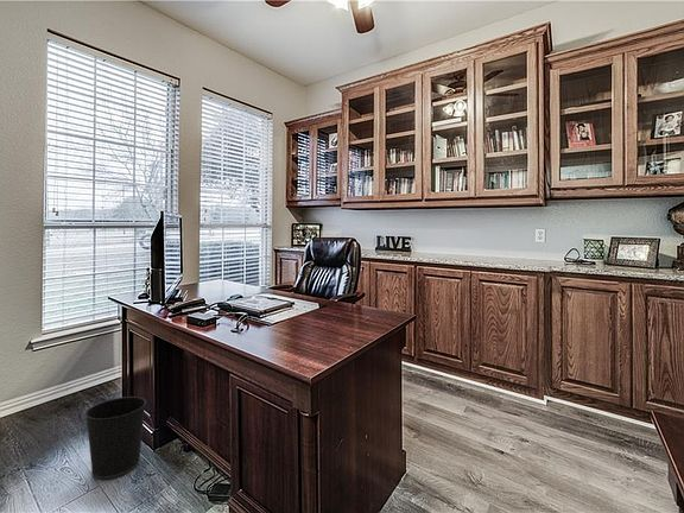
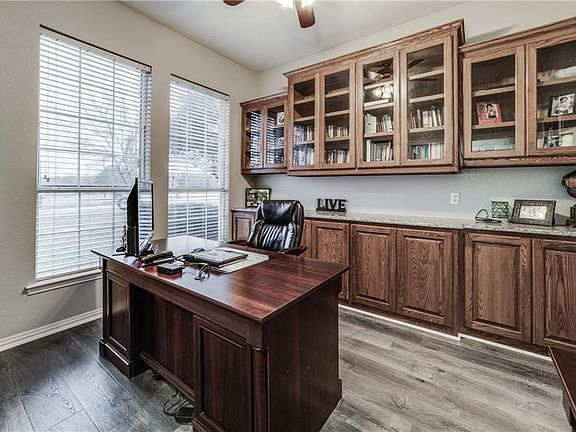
- wastebasket (116, 436)
